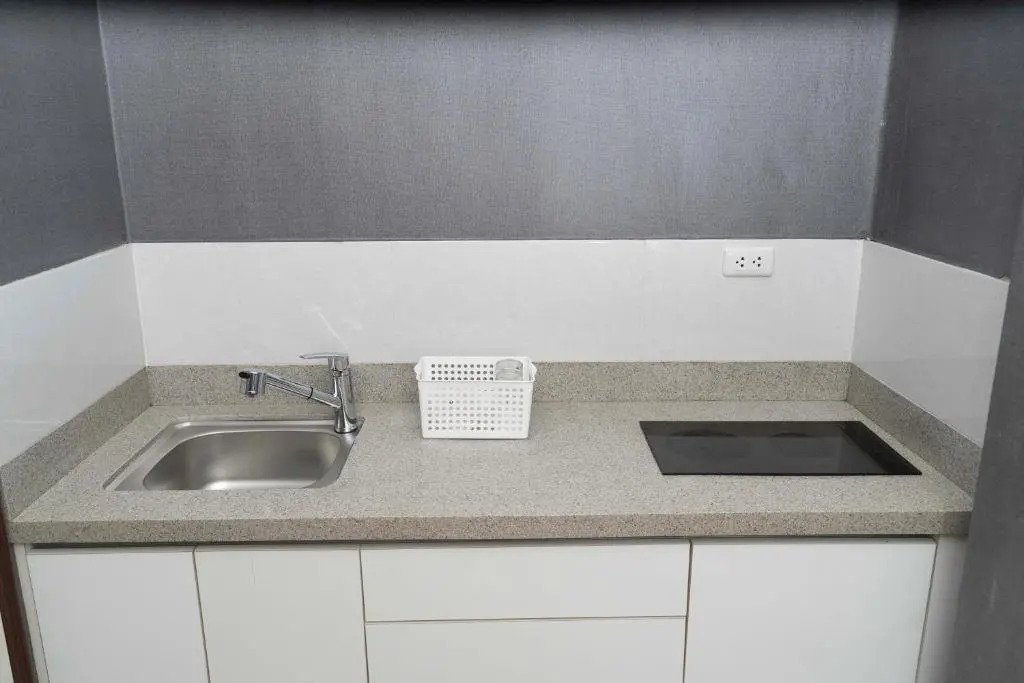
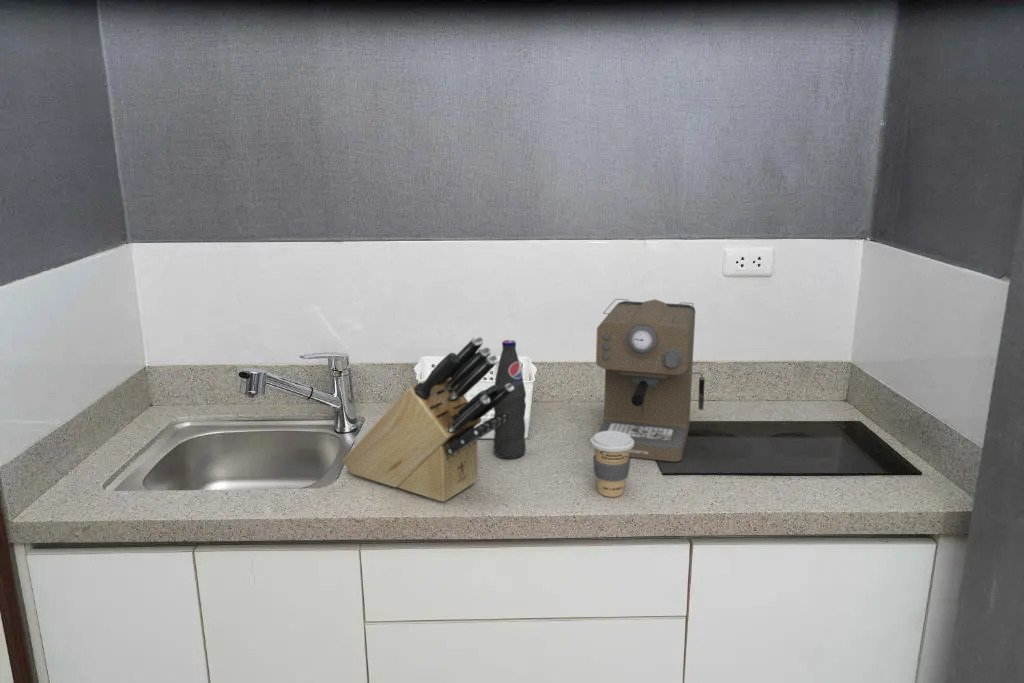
+ coffee maker (653, 376)
+ knife block (425, 409)
+ bottle (509, 398)
+ coffee cup (611, 464)
